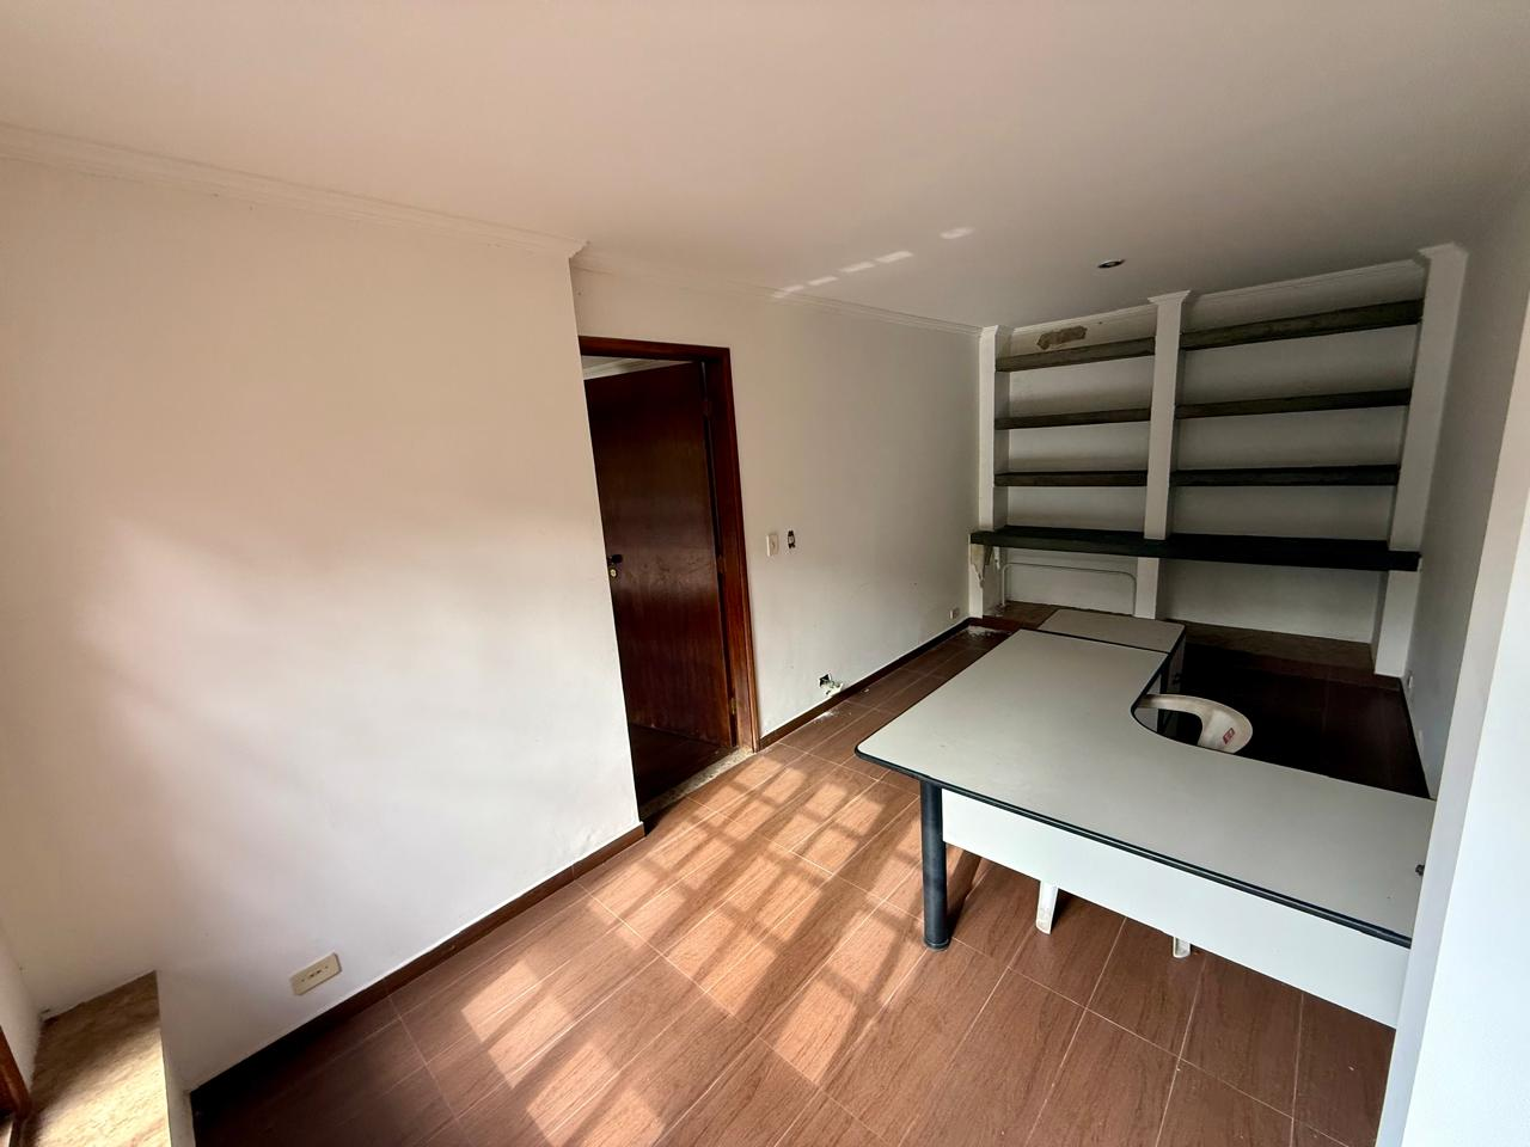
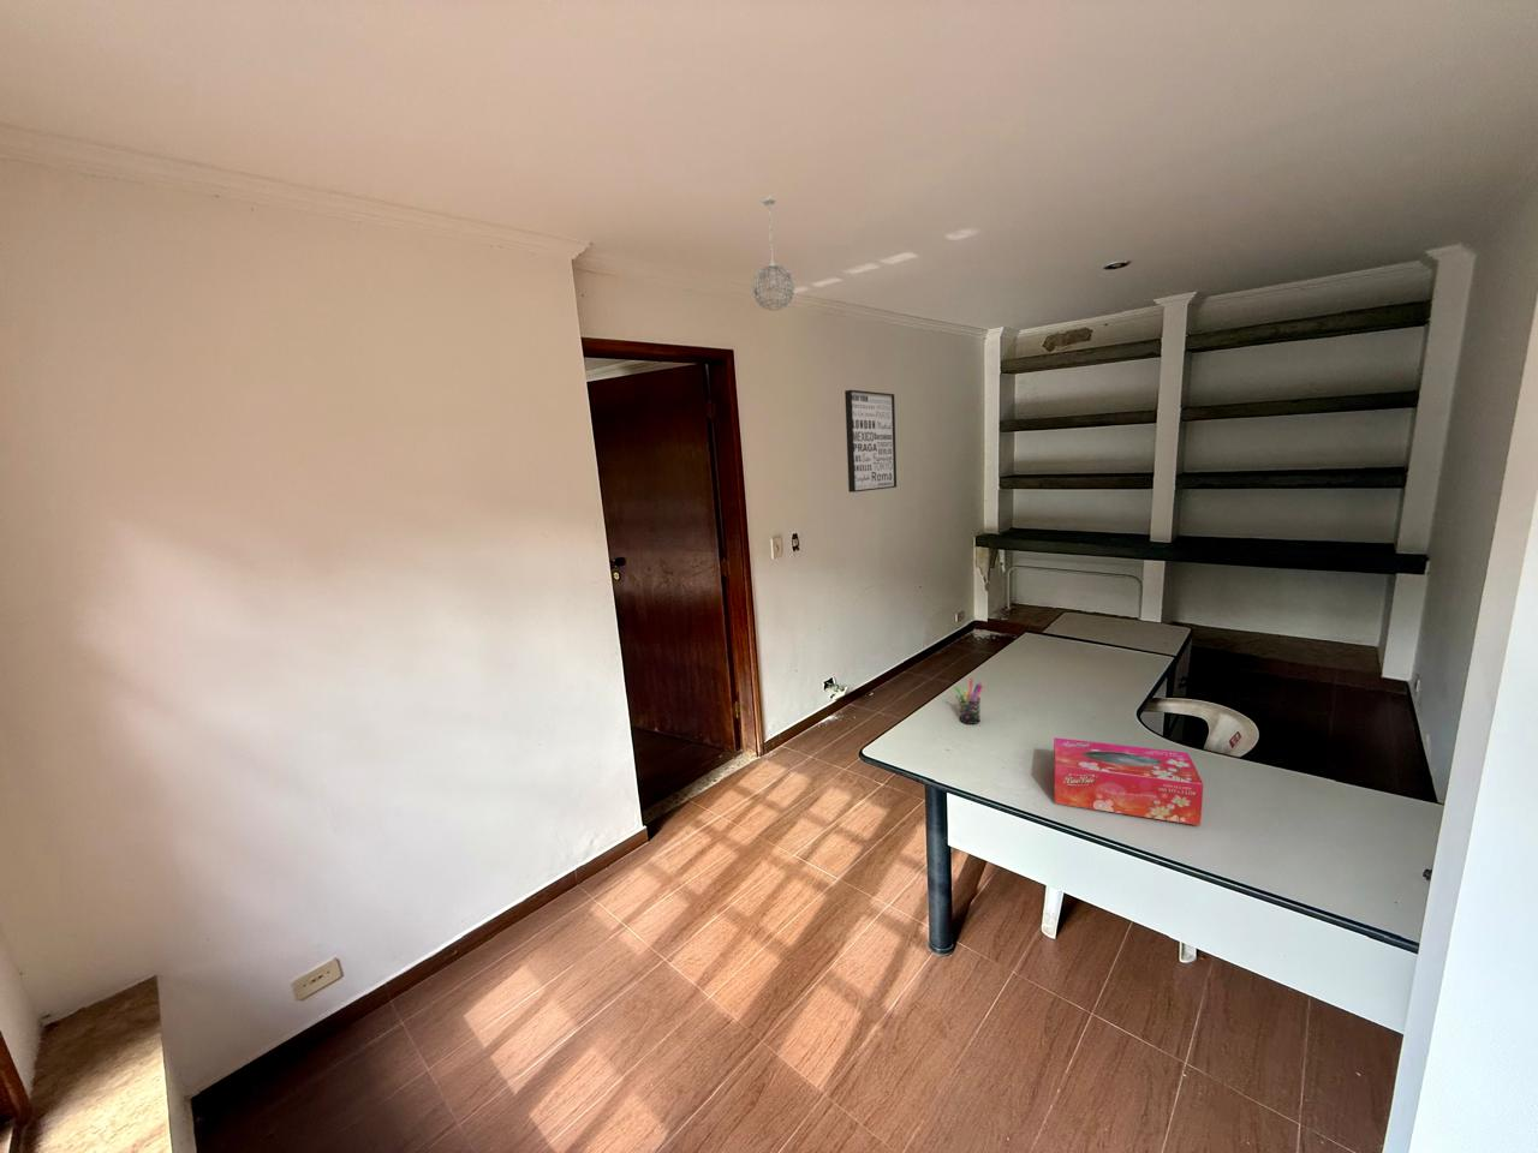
+ wall art (871, 441)
+ tissue box (1121, 778)
+ pen holder (968, 699)
+ pendant light (771, 253)
